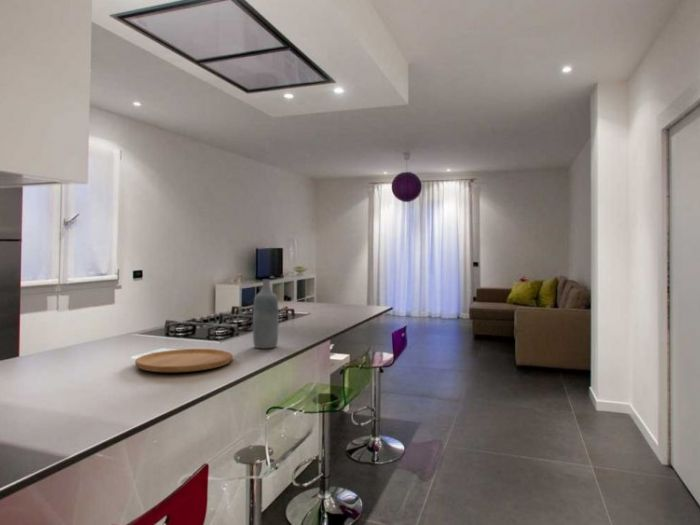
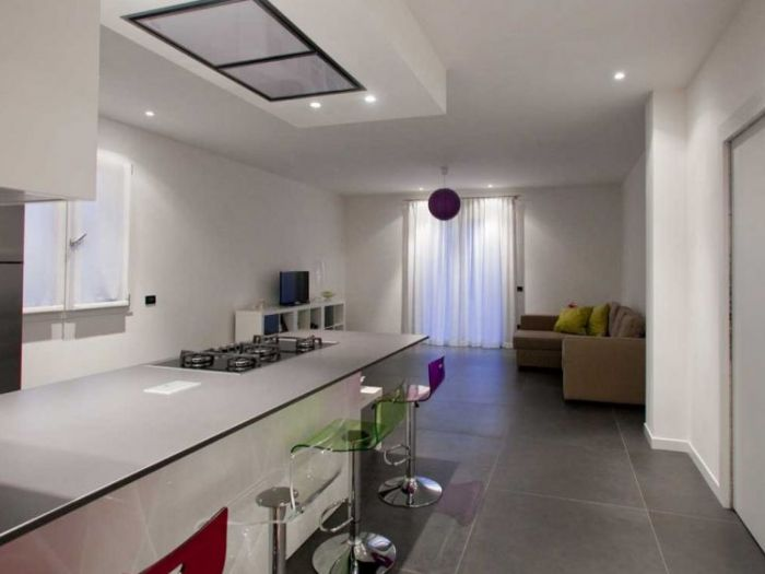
- bottle (265, 313)
- cutting board (185, 359)
